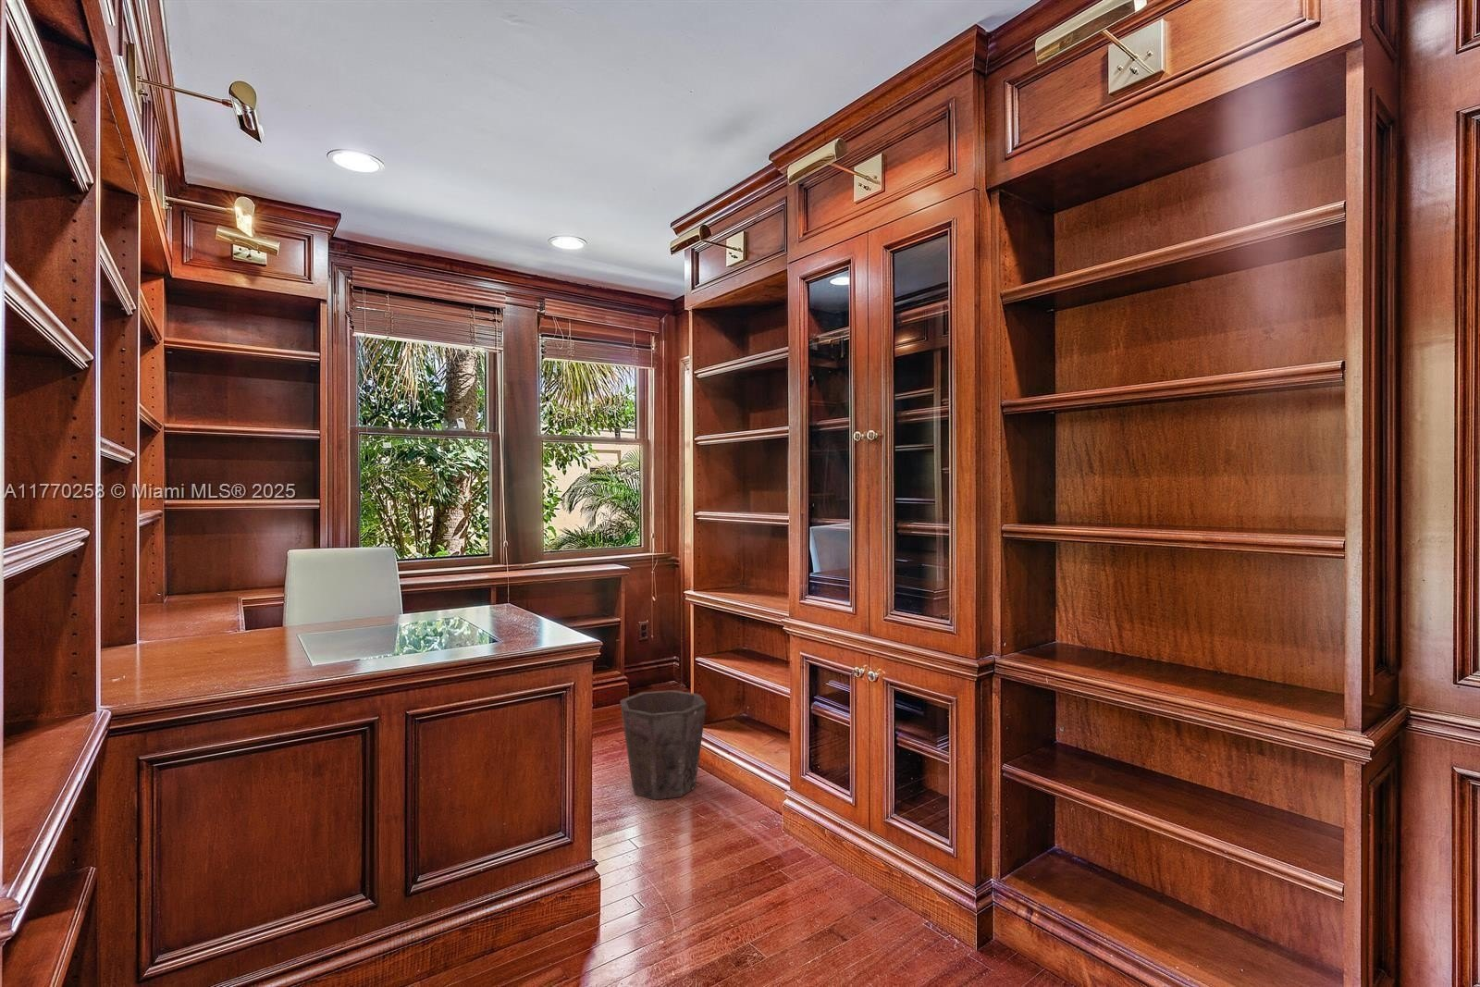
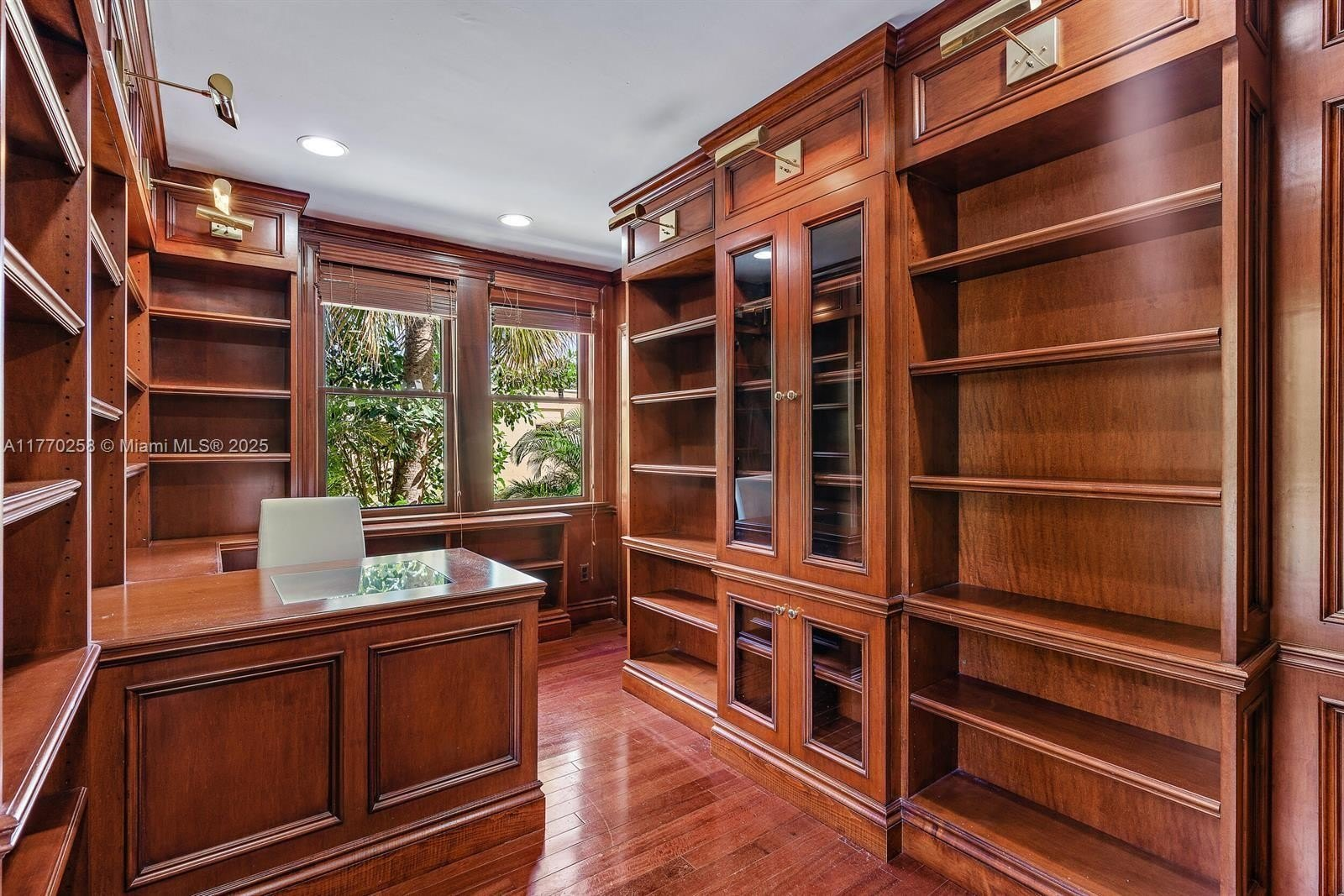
- waste bin (662, 744)
